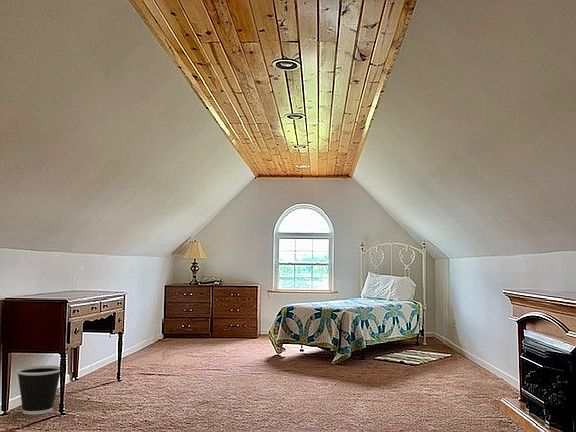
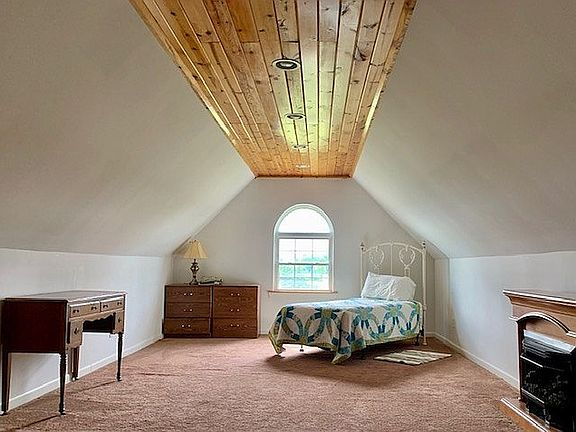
- wastebasket (38, 389)
